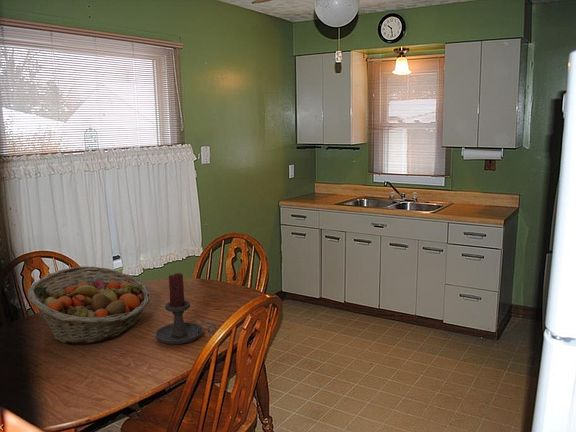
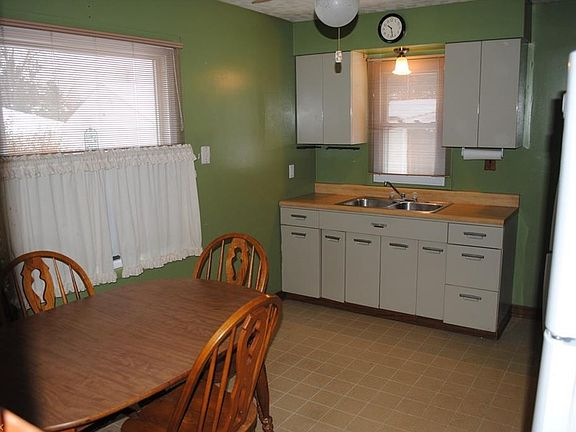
- candle holder (184, 304)
- fruit basket (93, 301)
